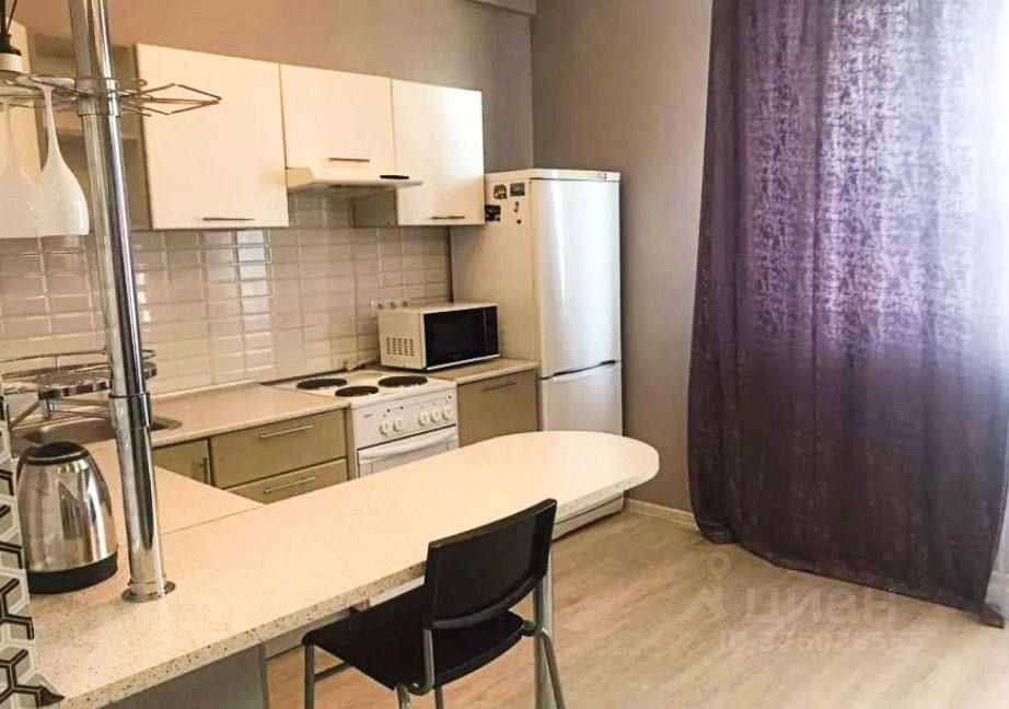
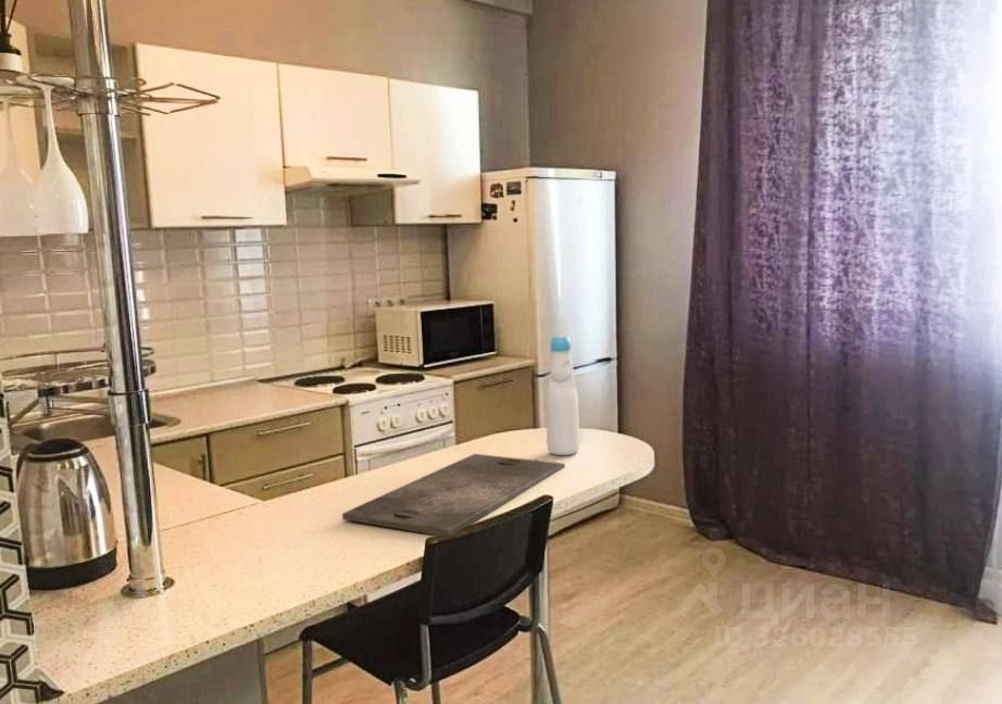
+ bottle (562, 393)
+ cutting board (463, 488)
